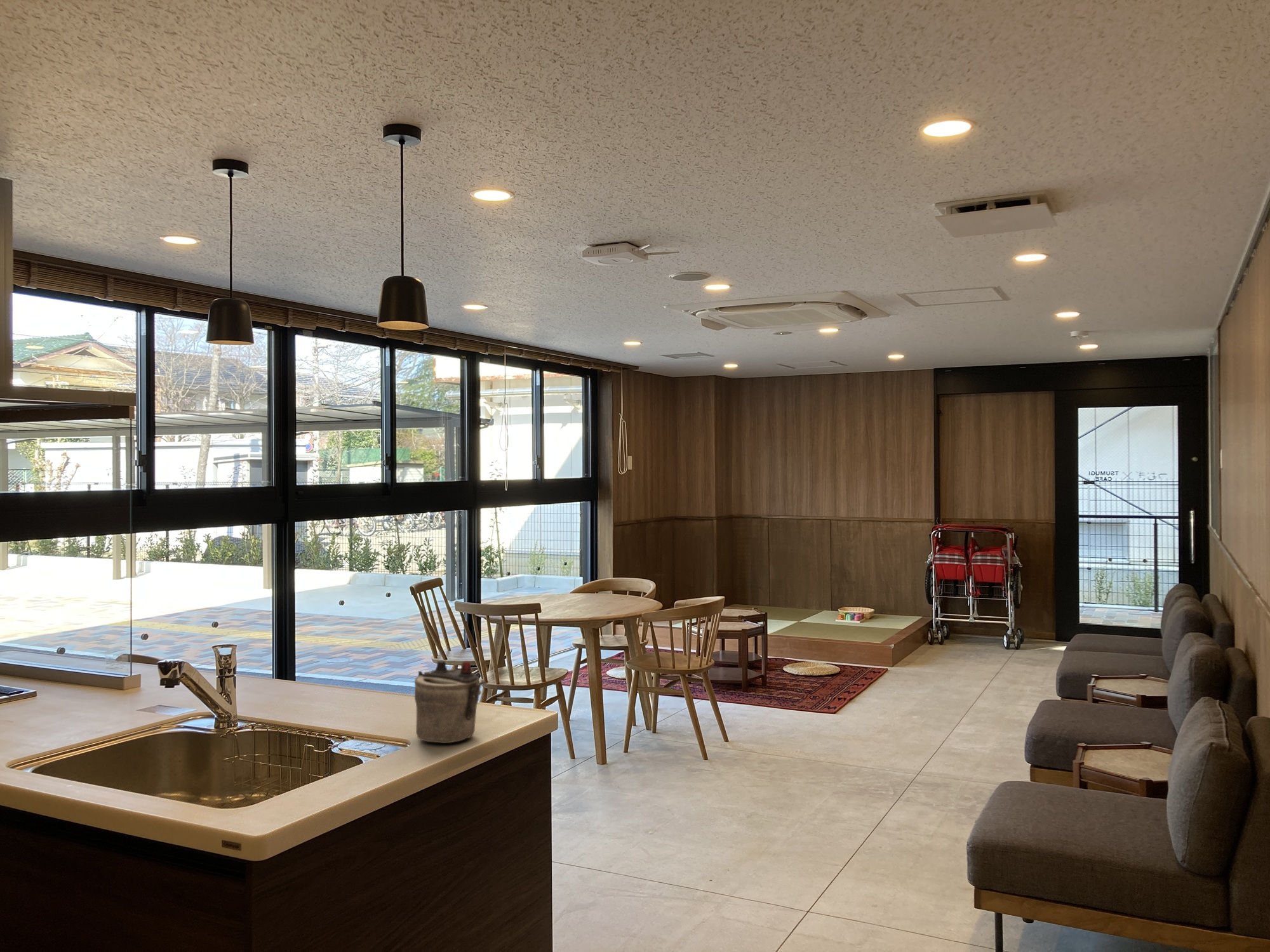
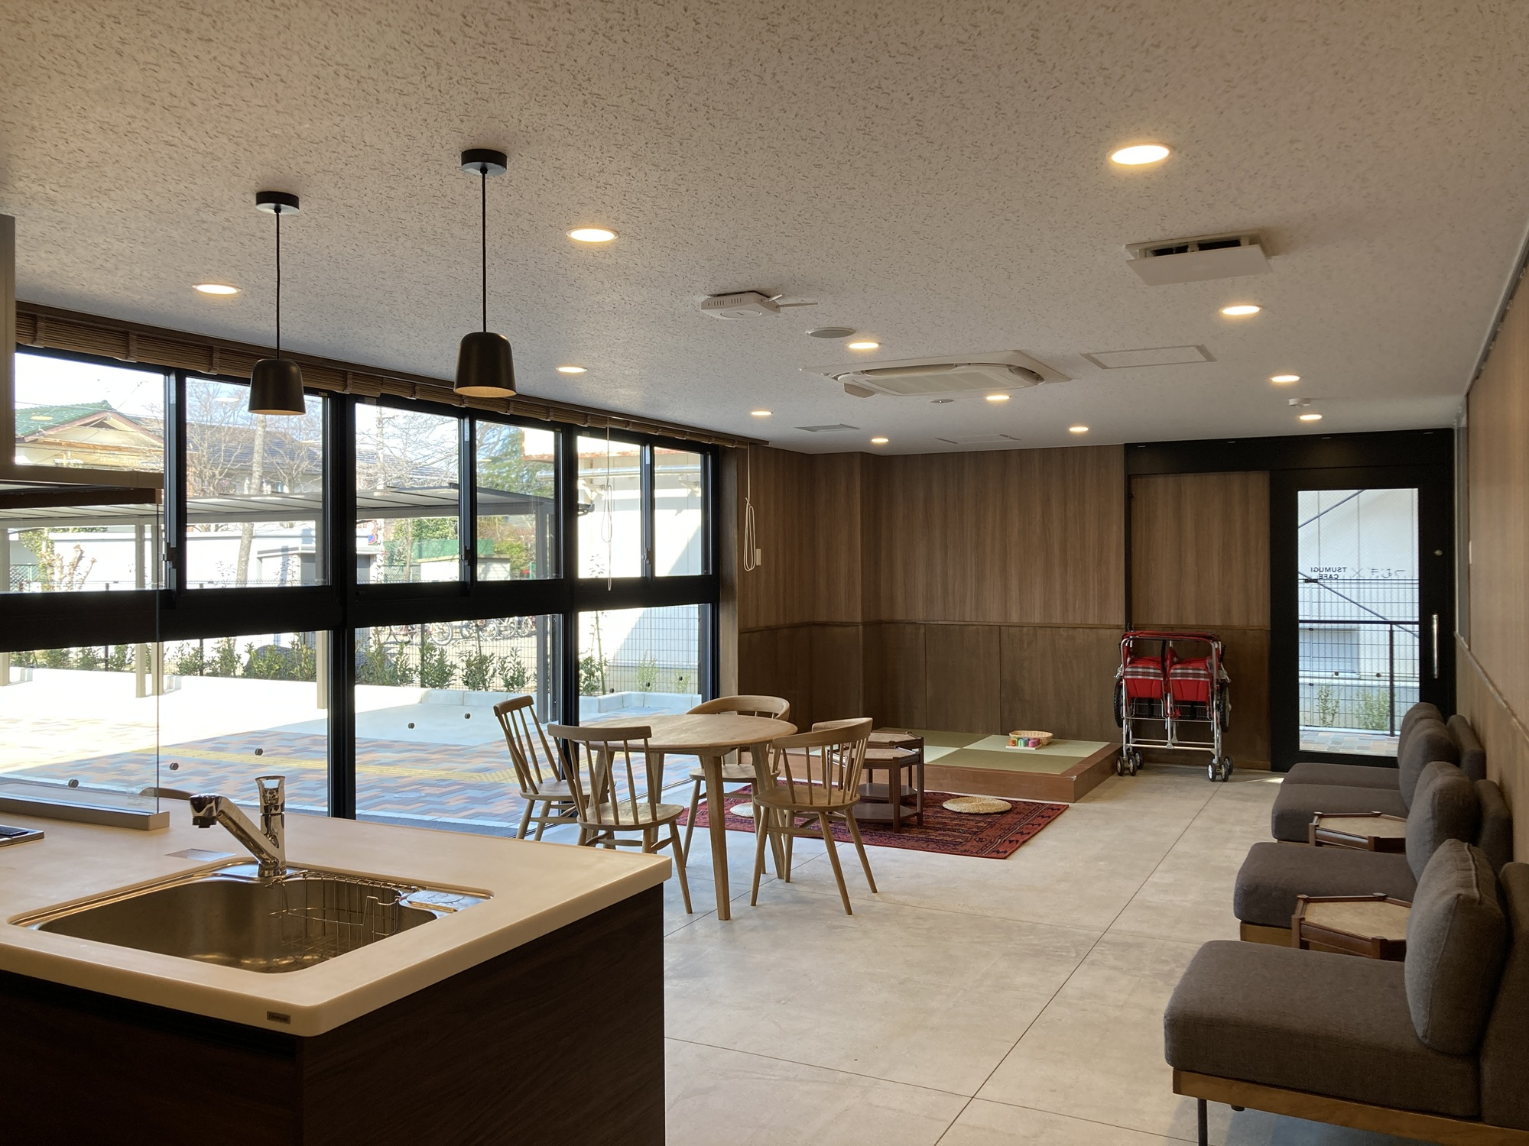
- teapot (450, 699)
